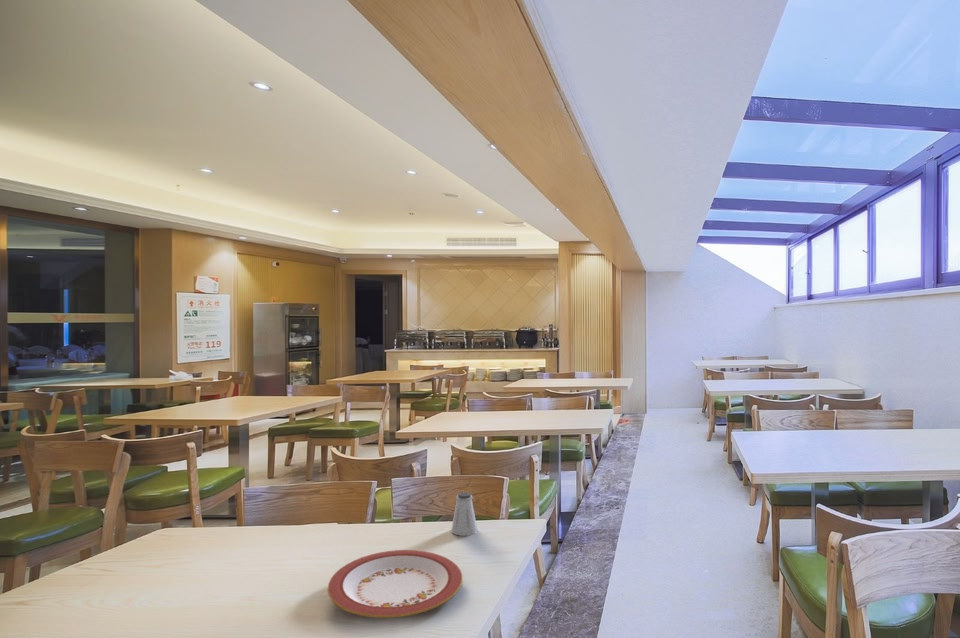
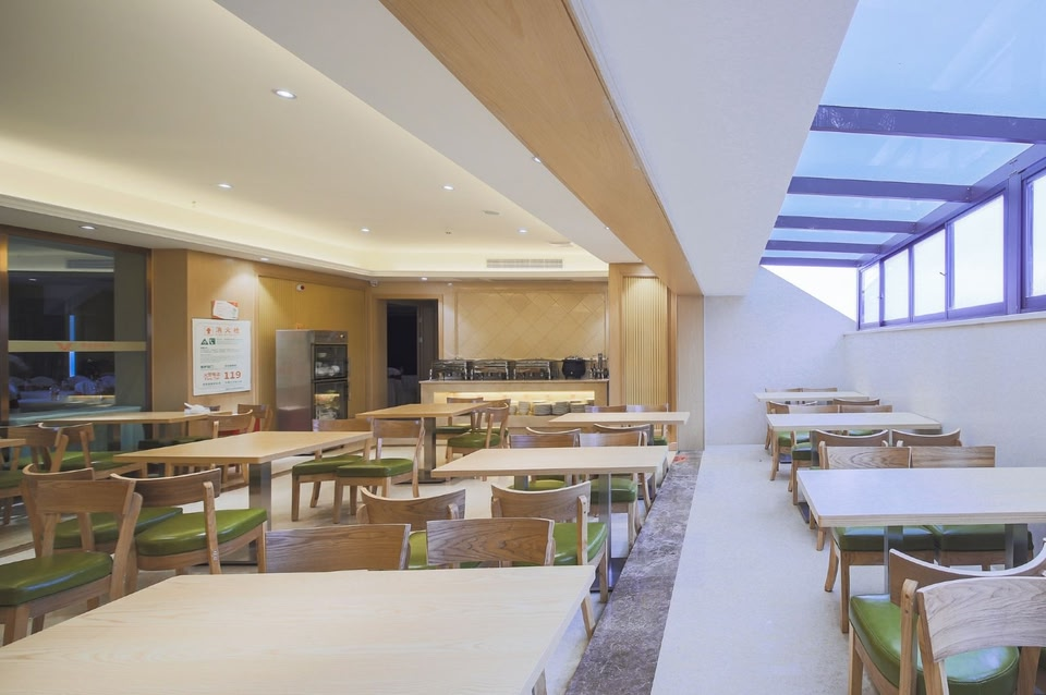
- saltshaker (464, 512)
- plate (396, 584)
